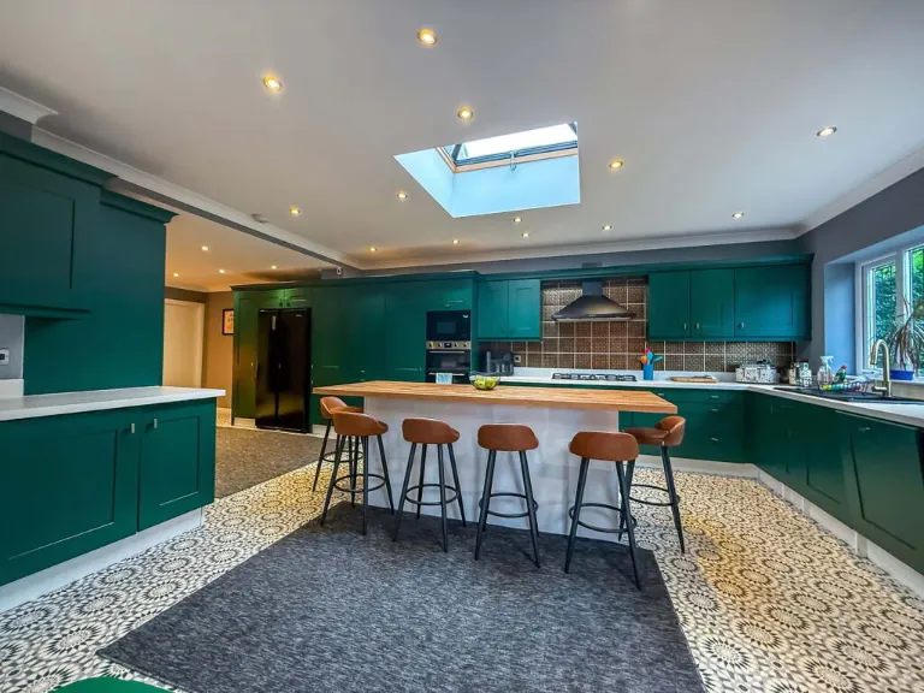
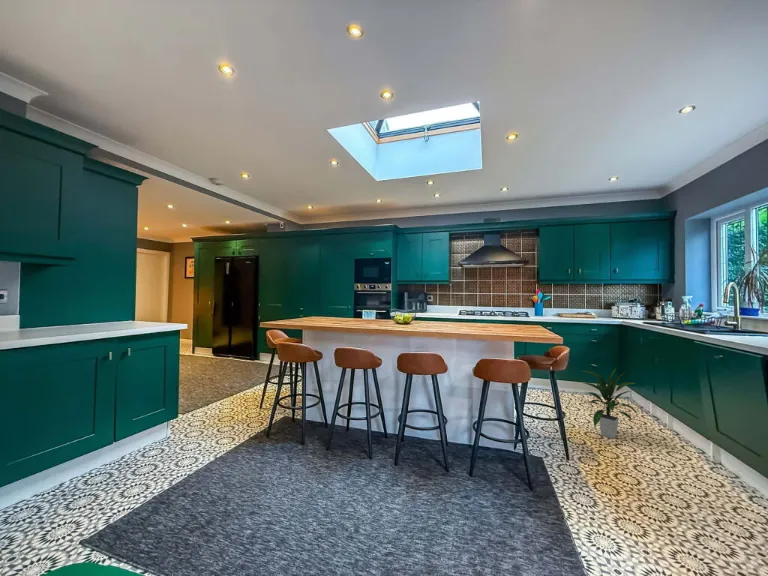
+ indoor plant (606, 401)
